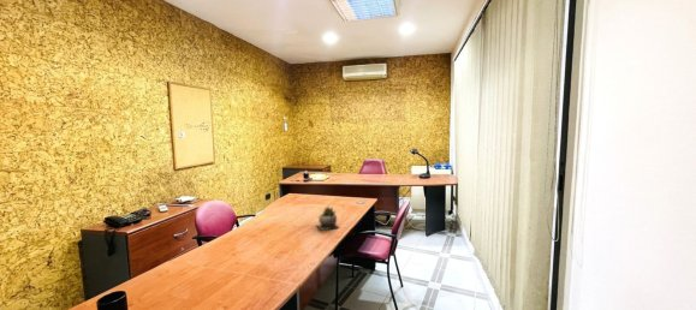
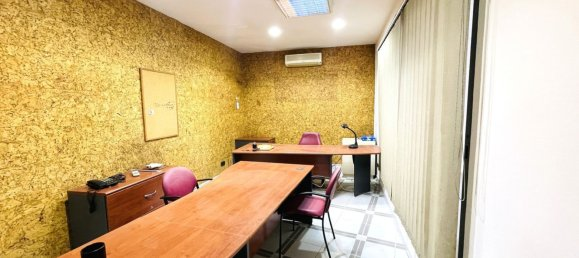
- succulent plant (327, 216)
